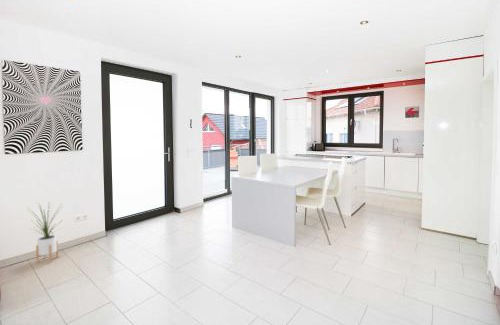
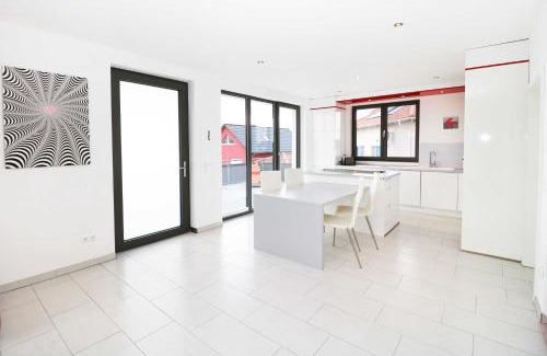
- house plant (46, 230)
